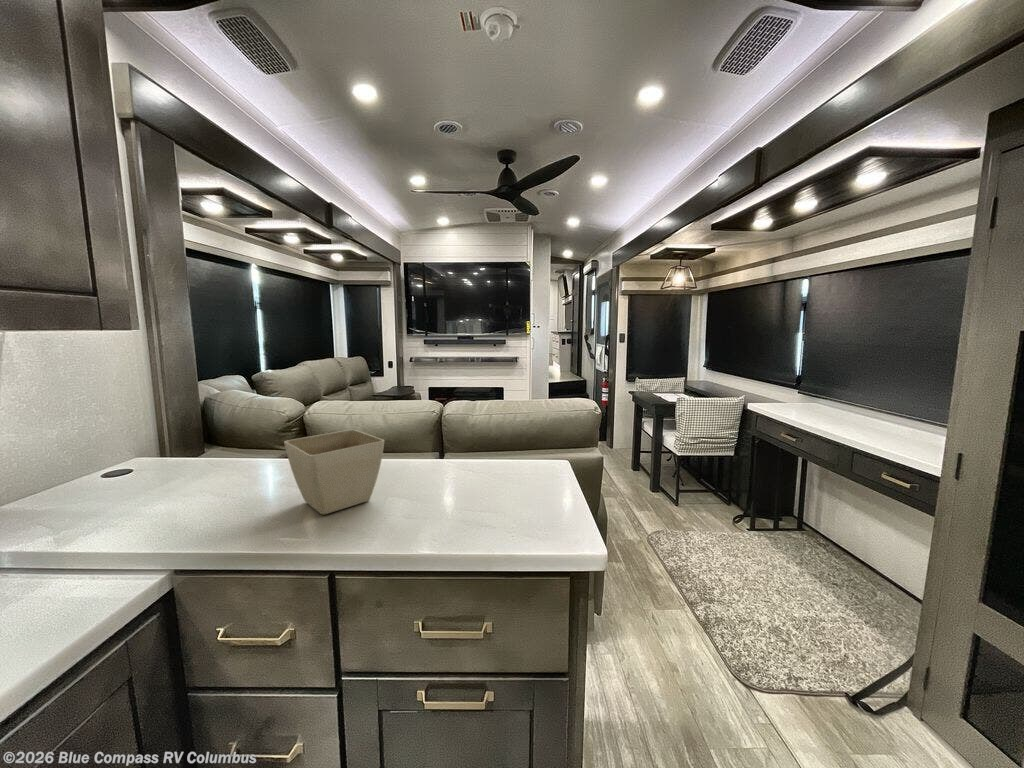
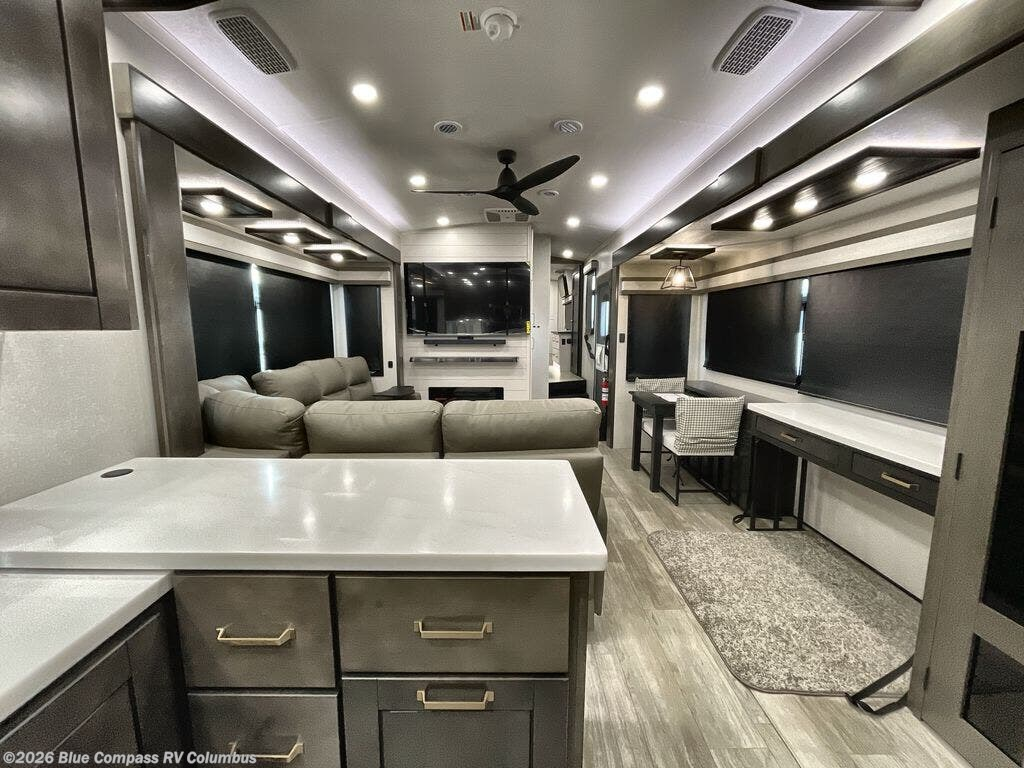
- flower pot (336, 470)
